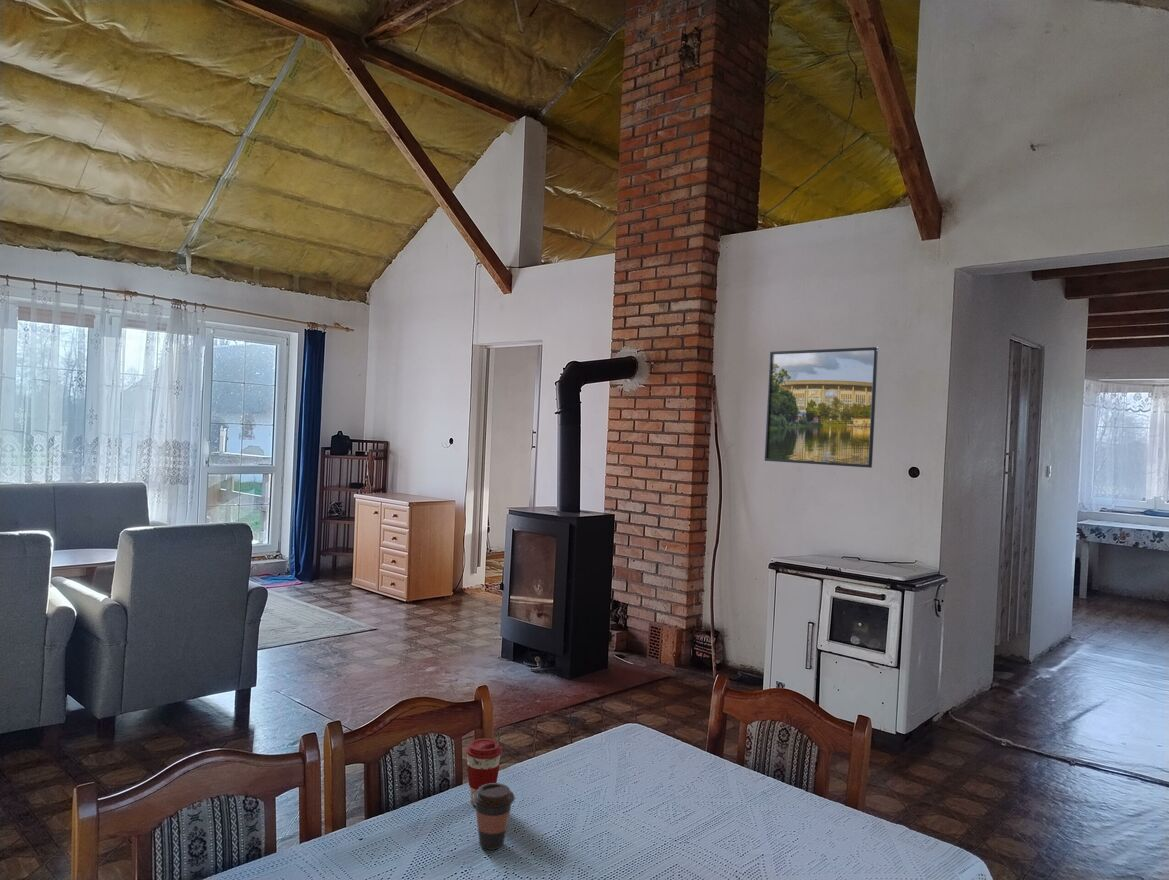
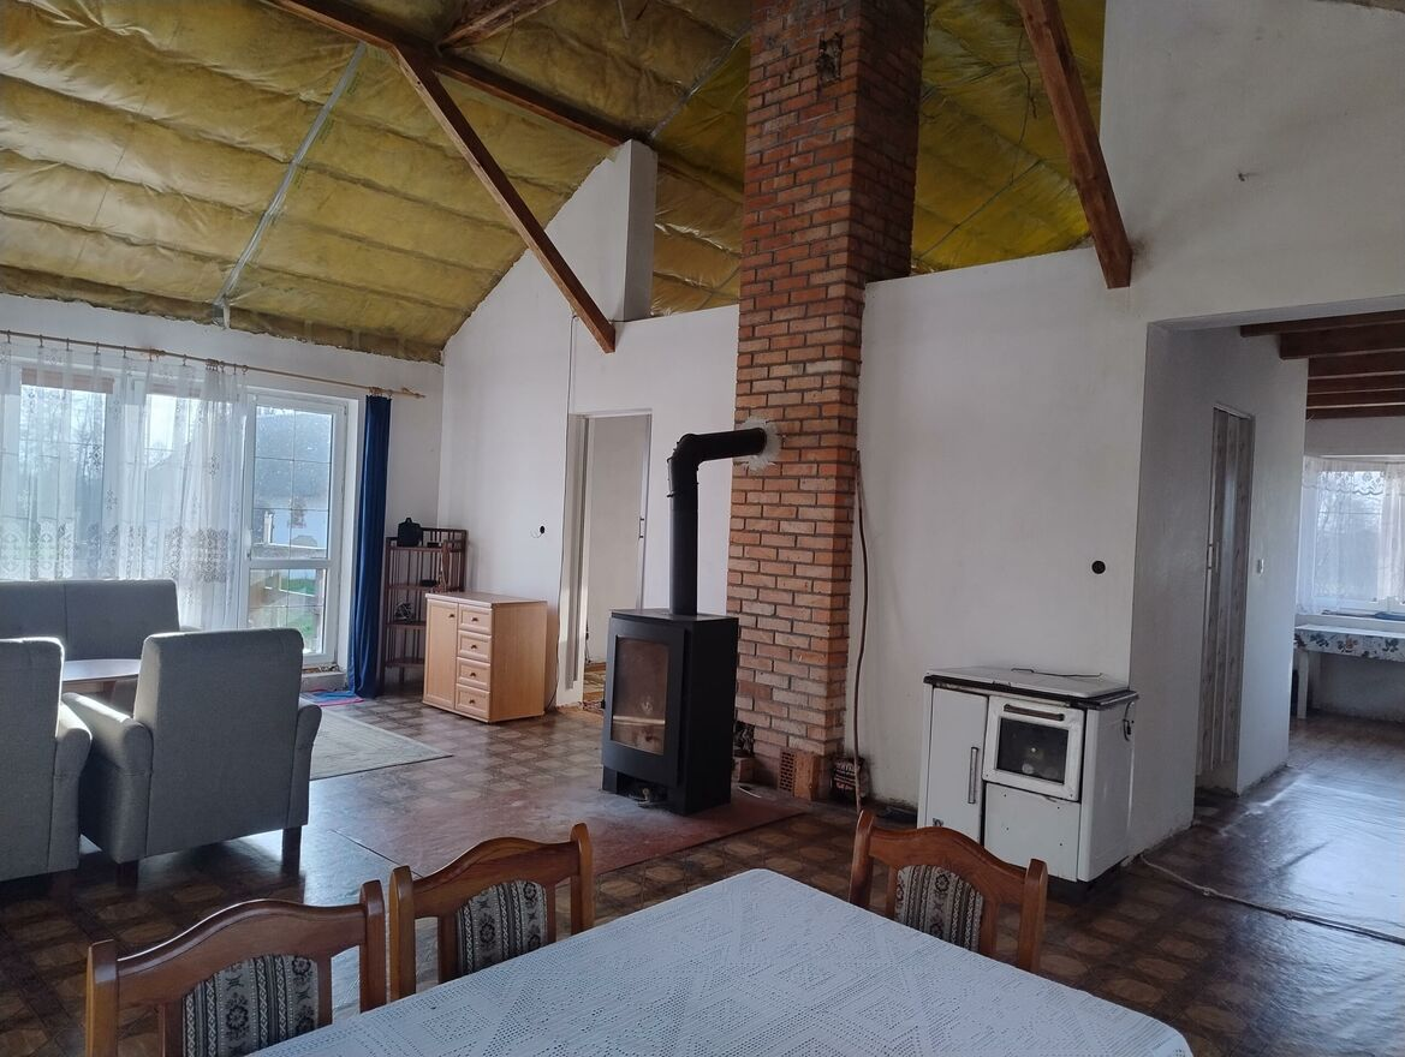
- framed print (818, 406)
- coffee cup (492, 816)
- coffee cup (482, 772)
